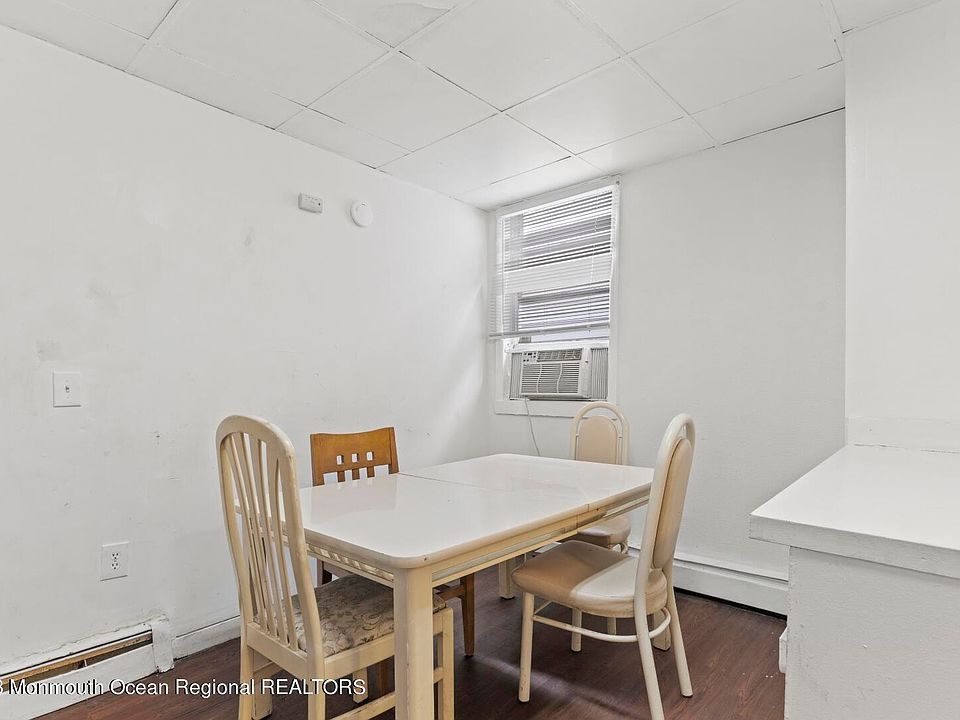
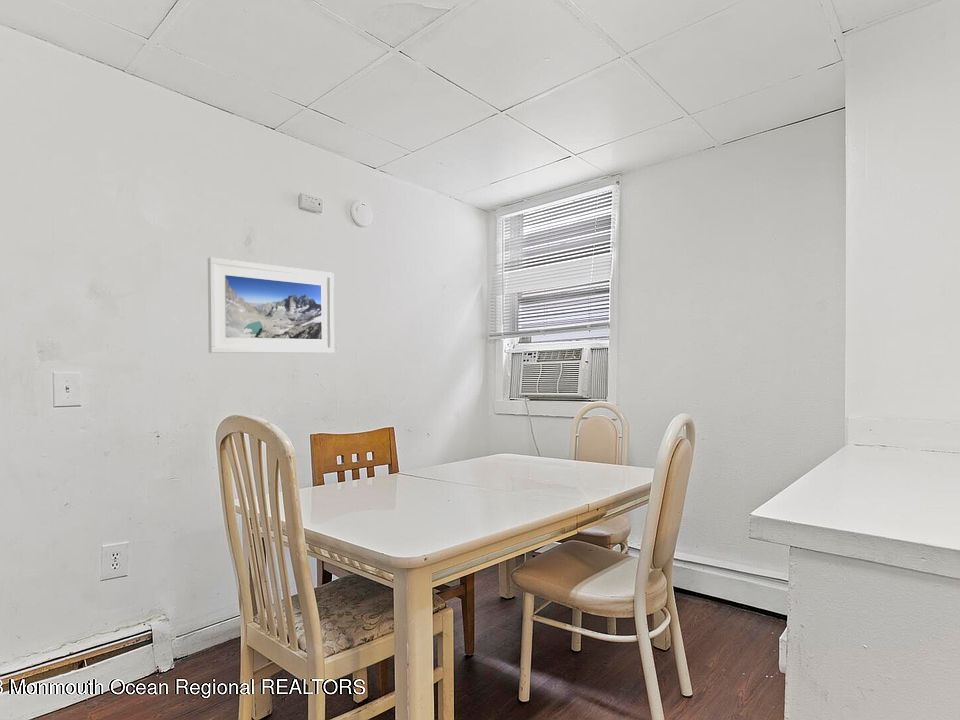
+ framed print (276, 309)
